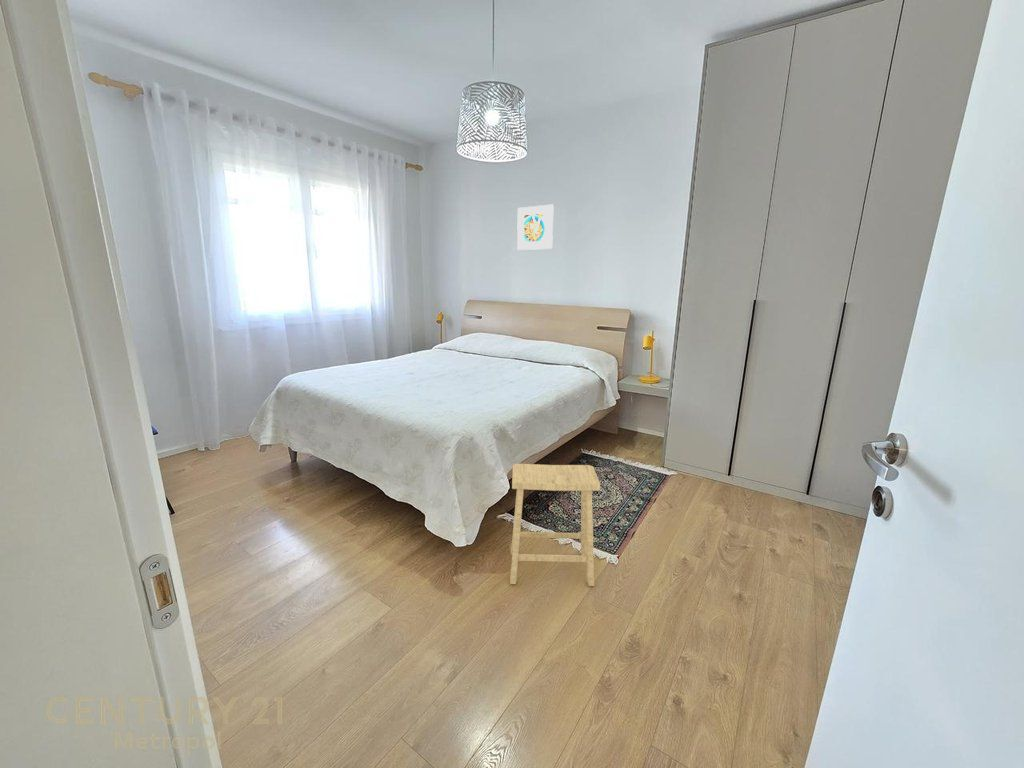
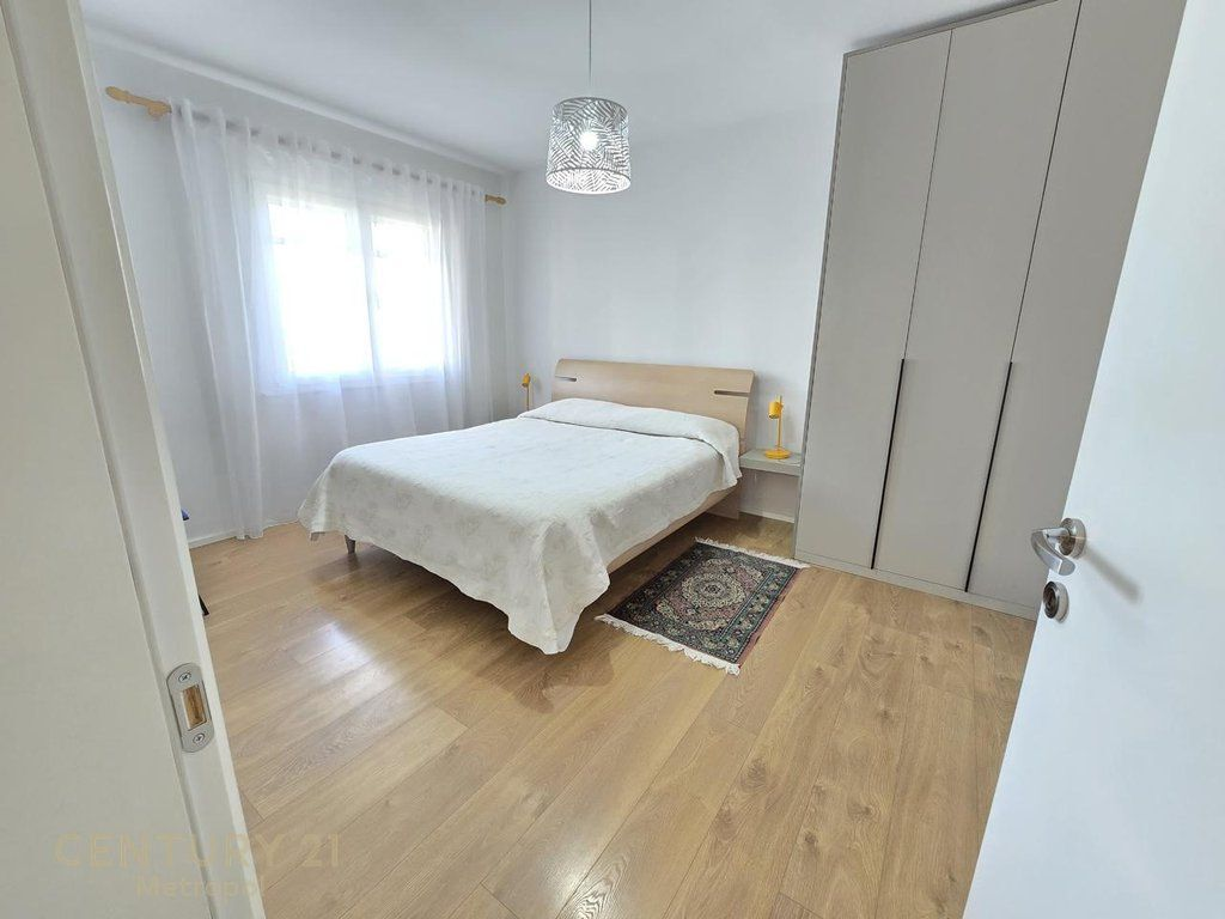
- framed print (534, 228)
- footstool (552, 532)
